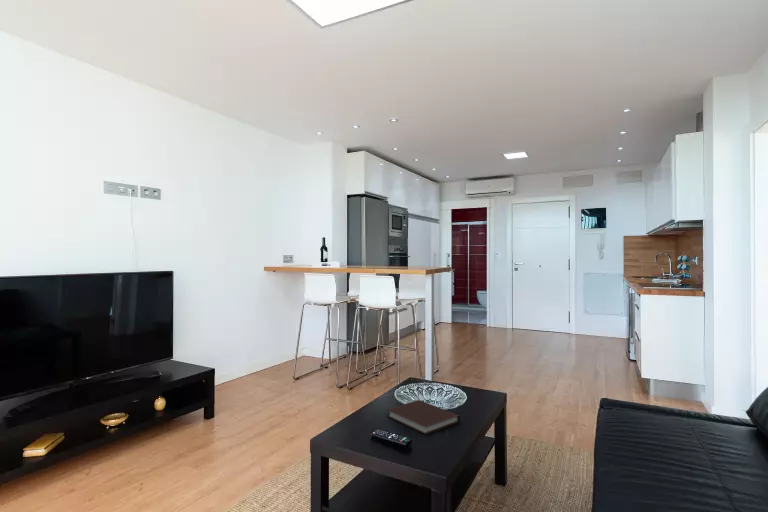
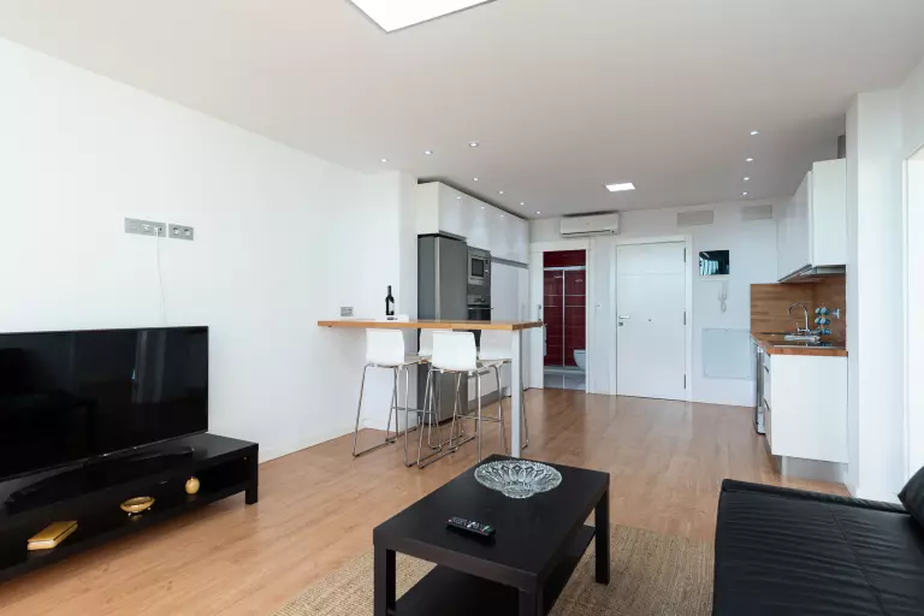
- notebook (422, 415)
